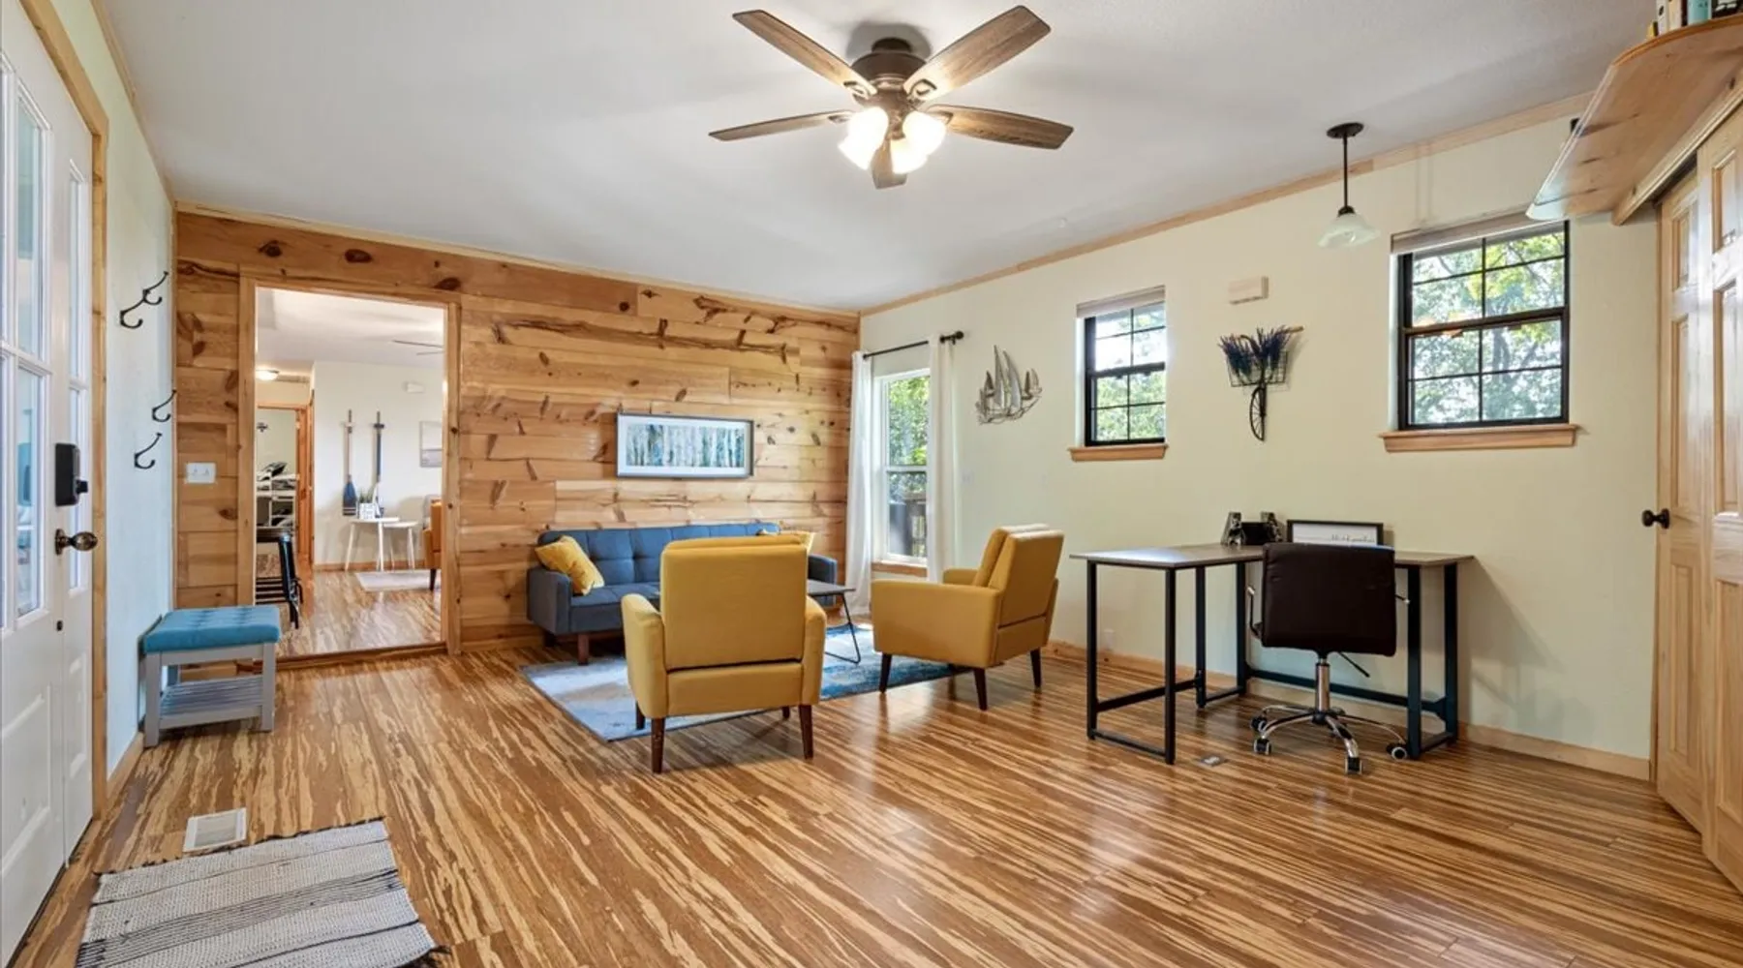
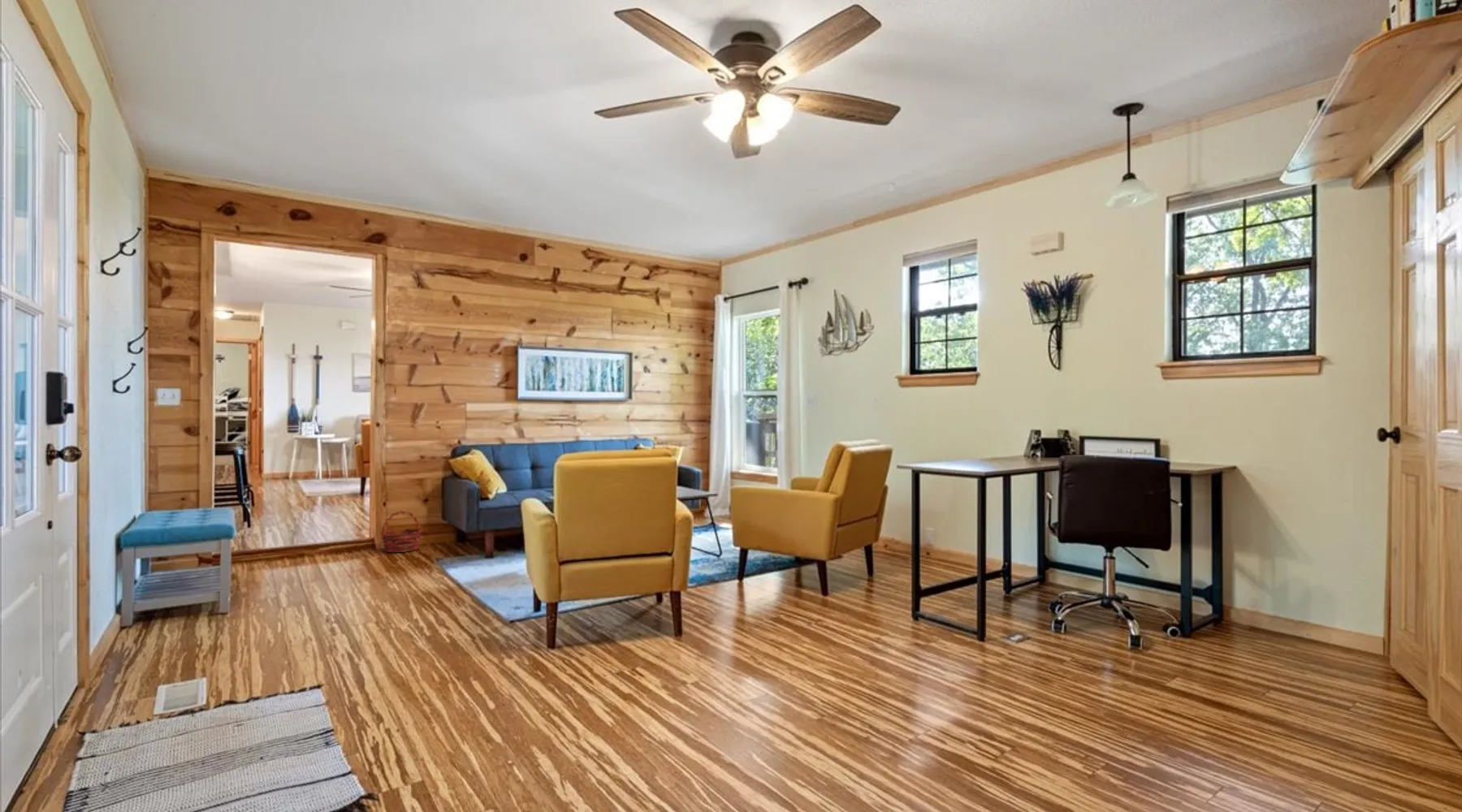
+ basket (401, 531)
